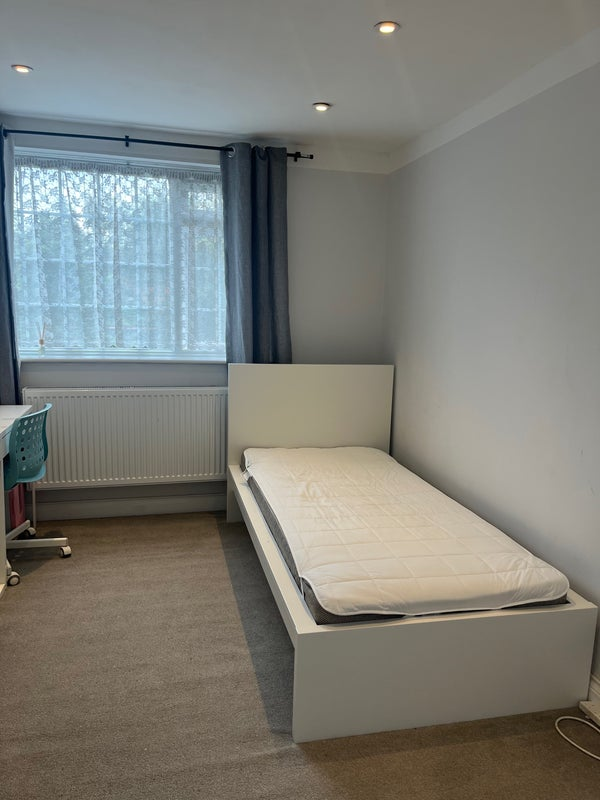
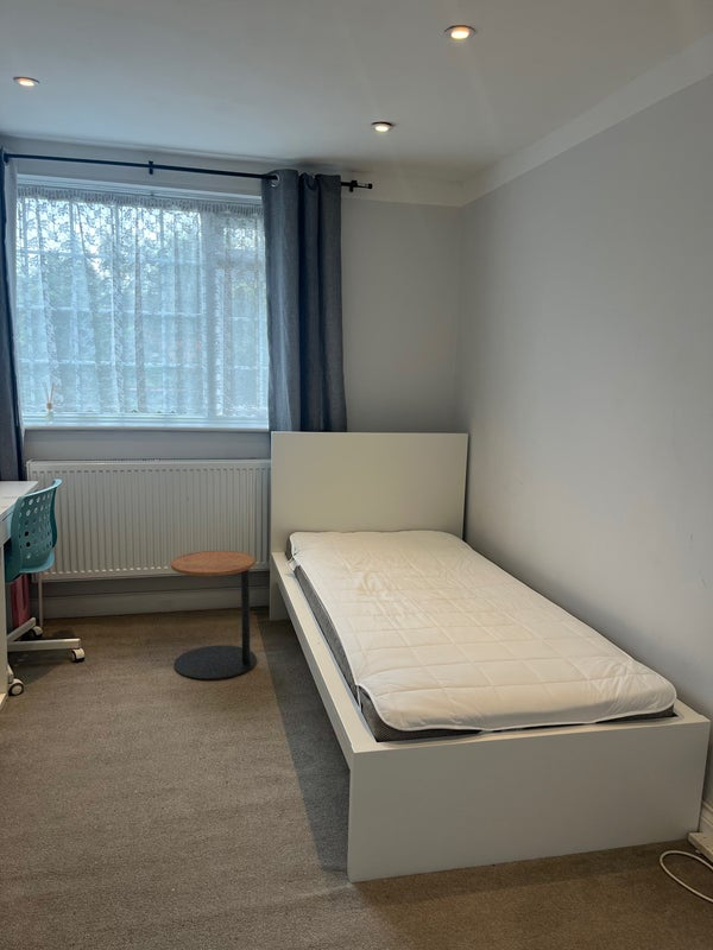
+ side table (241, 612)
